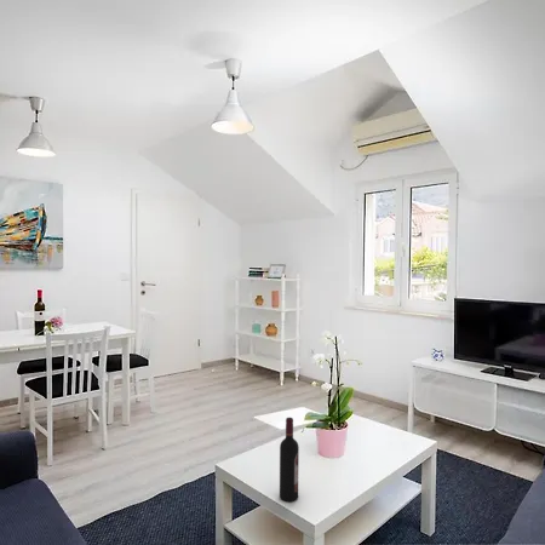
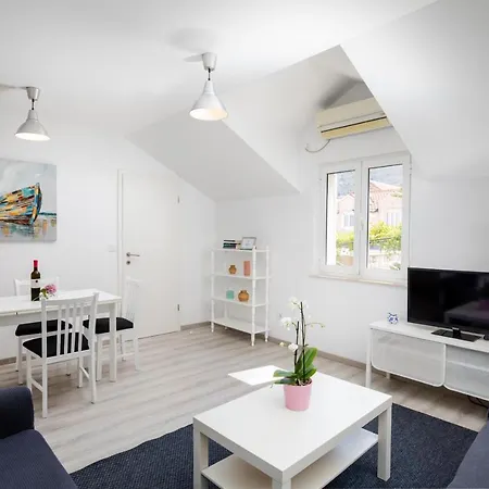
- wine bottle (288, 457)
